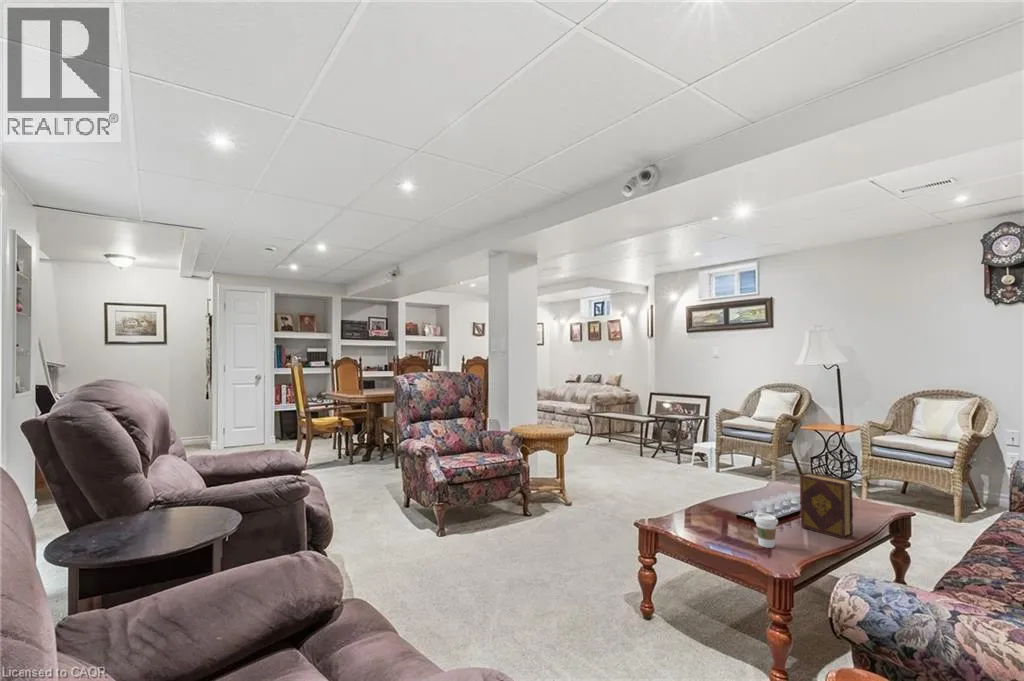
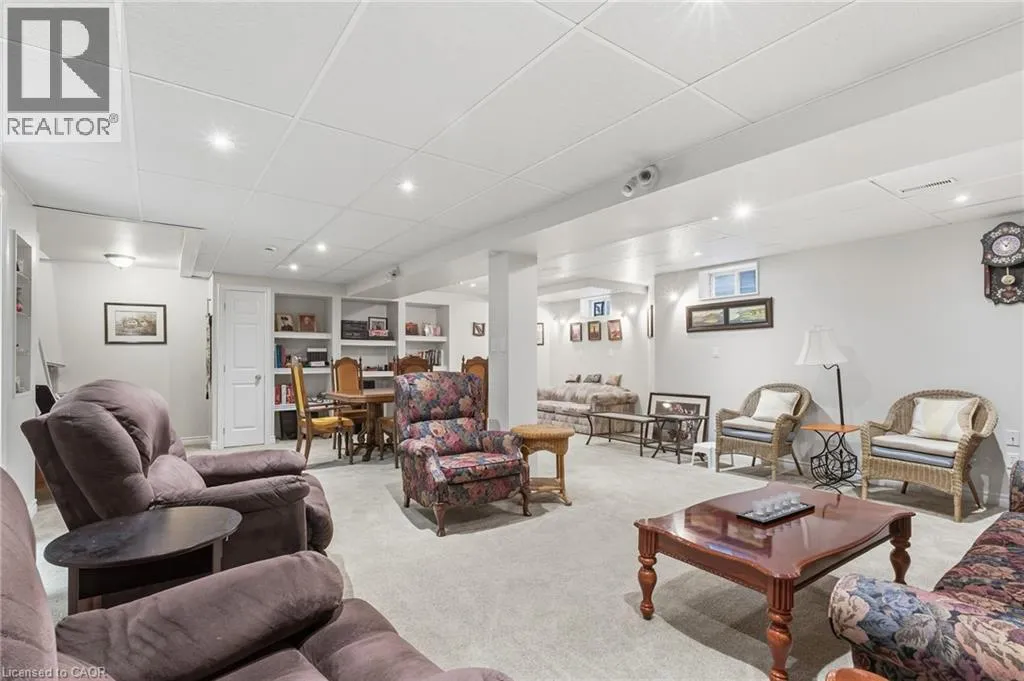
- diary (824, 504)
- coffee cup (766, 530)
